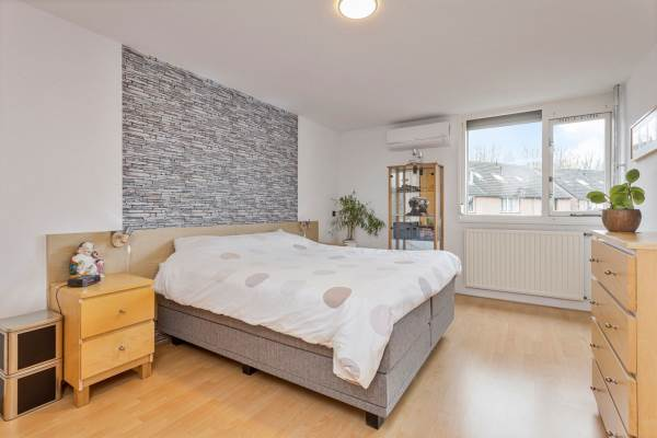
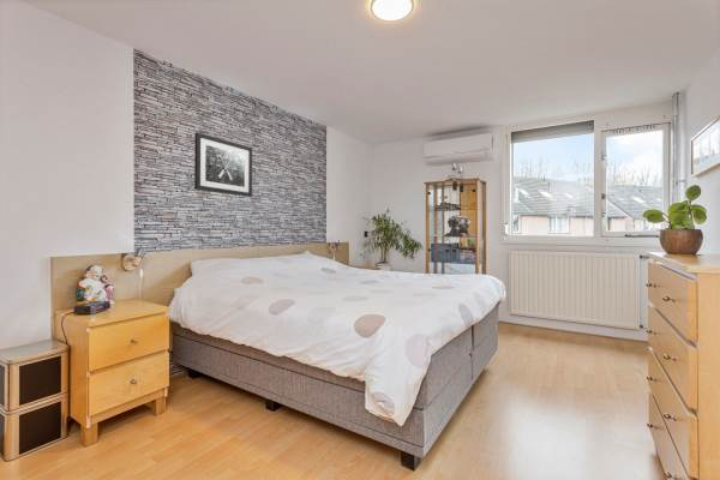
+ wall art (226, 167)
